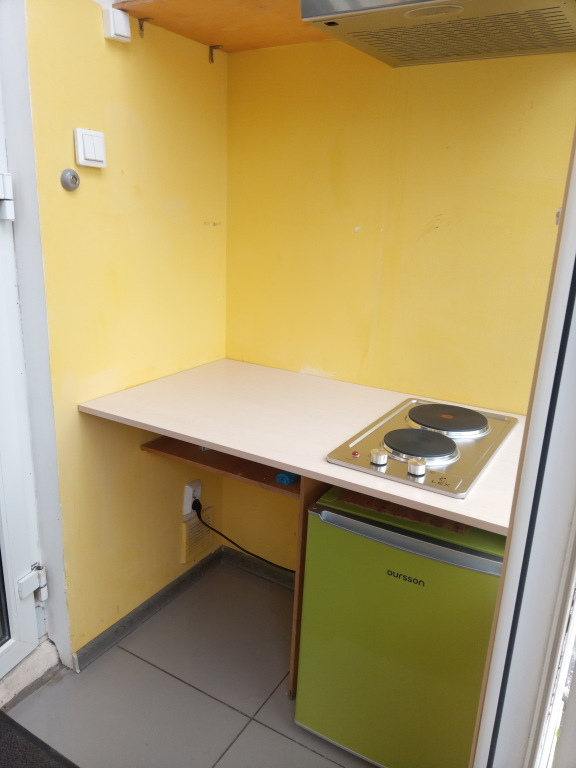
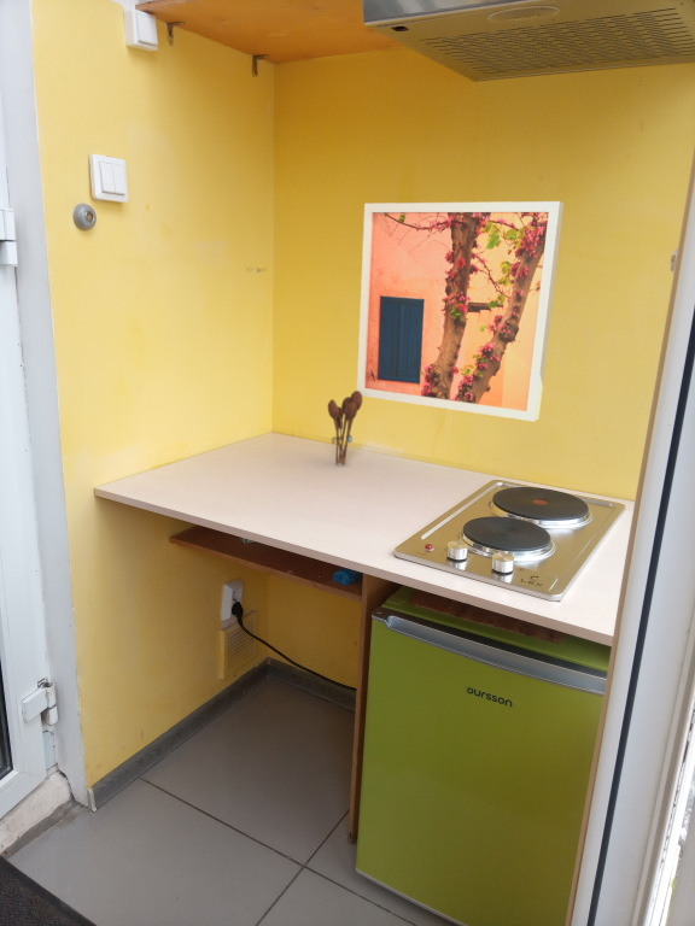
+ utensil holder (344, 428)
+ wall art (449, 309)
